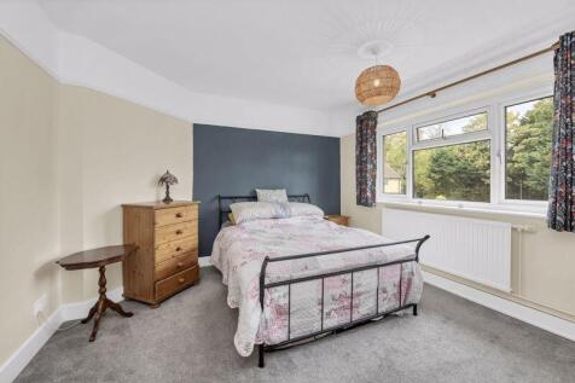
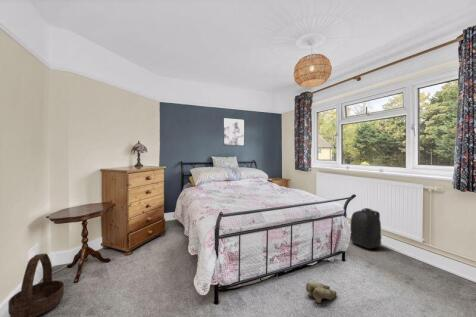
+ backpack (366, 226)
+ basket (38, 283)
+ slippers (321, 289)
+ wall art (234, 132)
